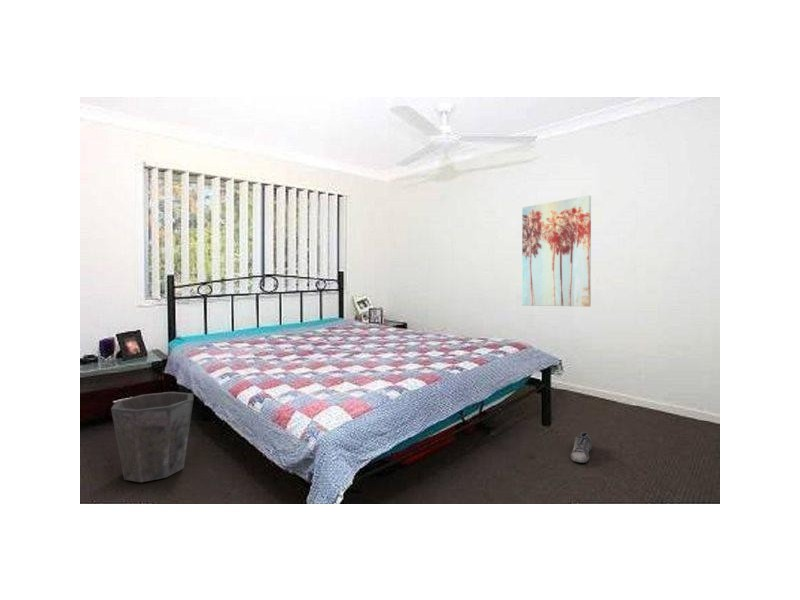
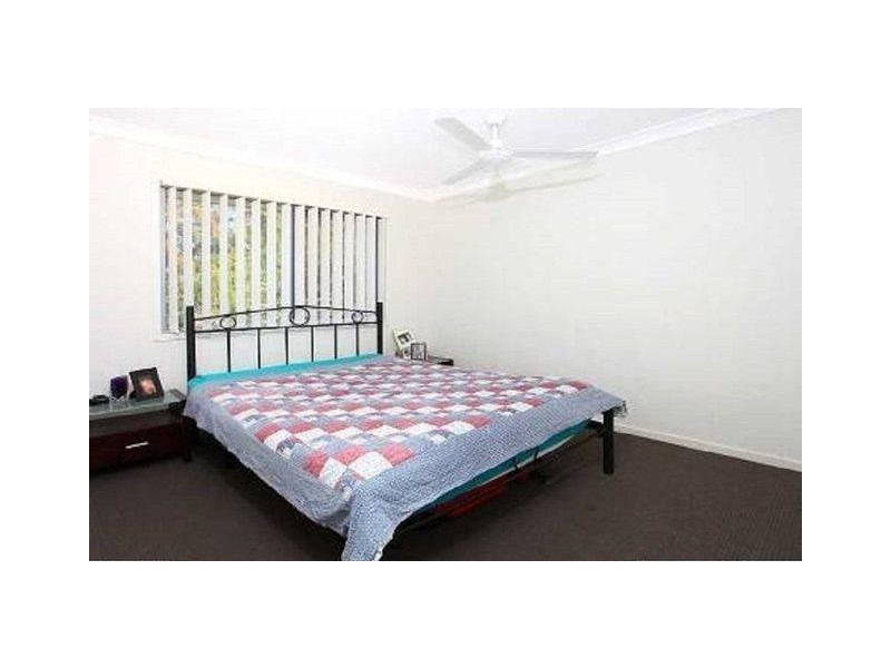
- wall art (554, 254)
- shoe (581, 444)
- waste bin (155, 435)
